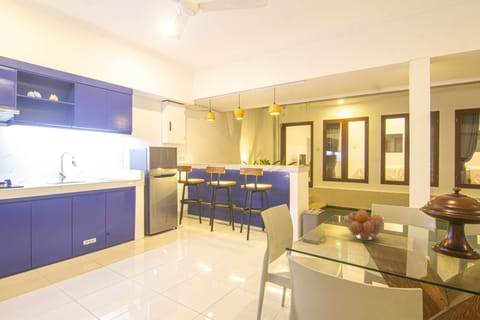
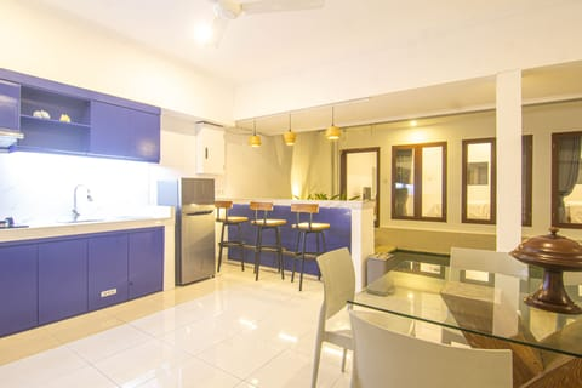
- fruit basket (363, 224)
